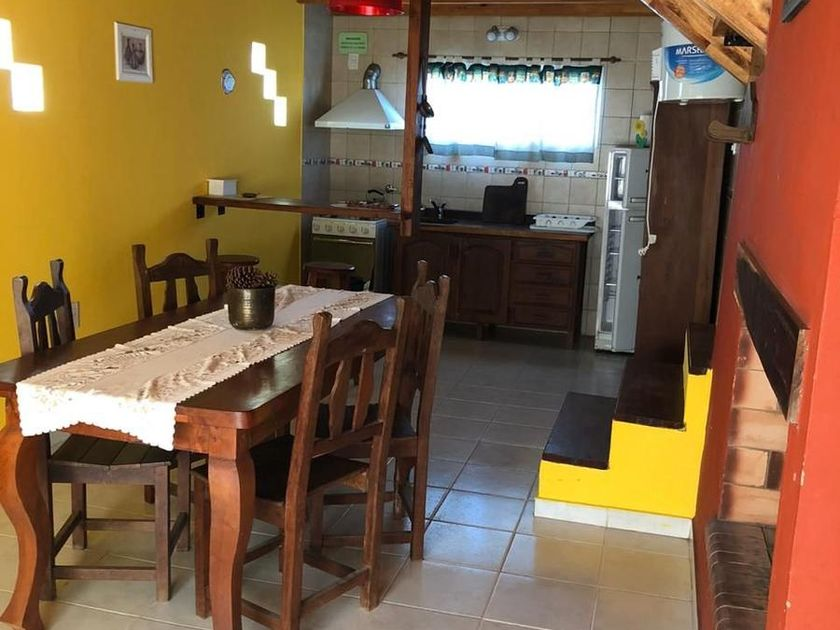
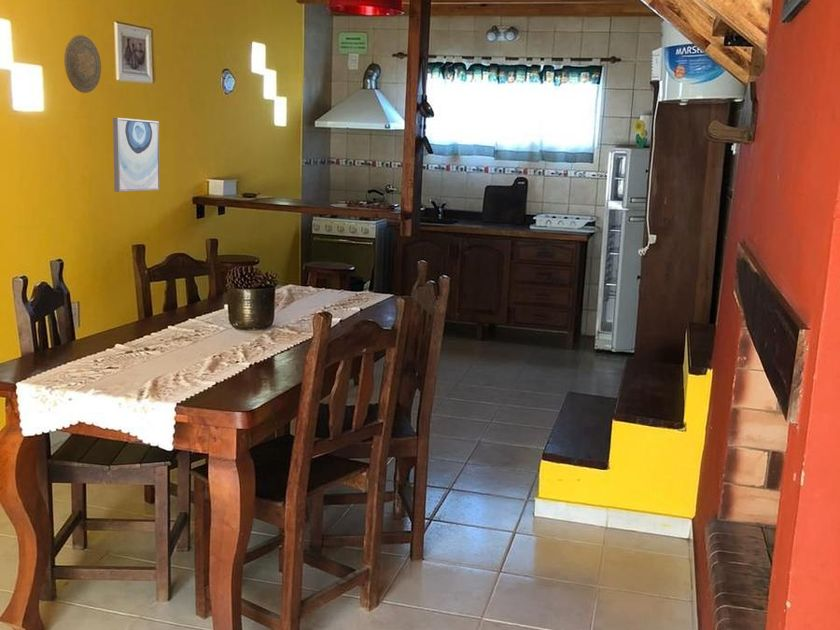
+ wall art (137, 155)
+ decorative plate (85, 64)
